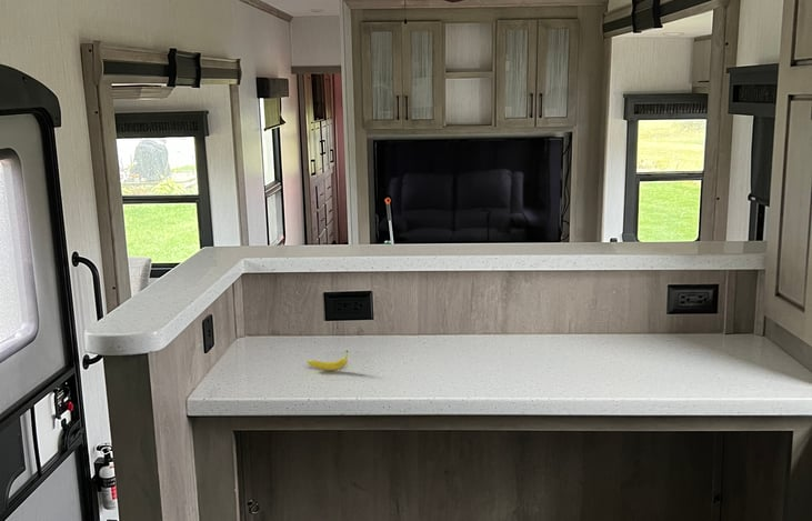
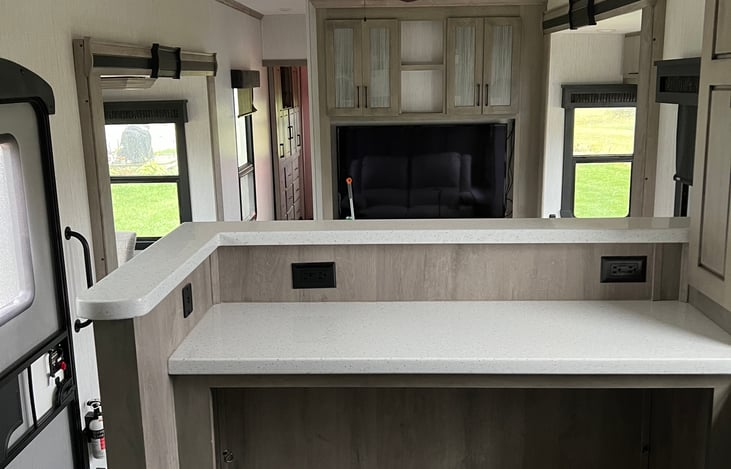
- fruit (328, 362)
